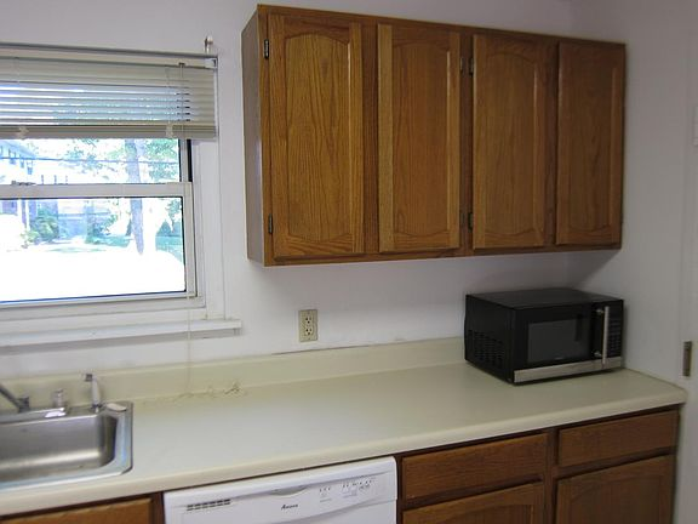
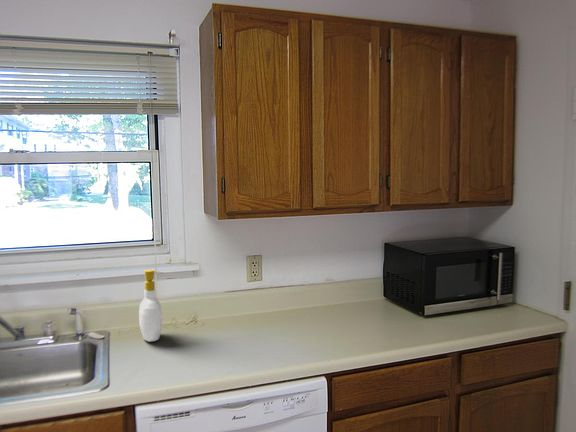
+ soap bottle (151, 304)
